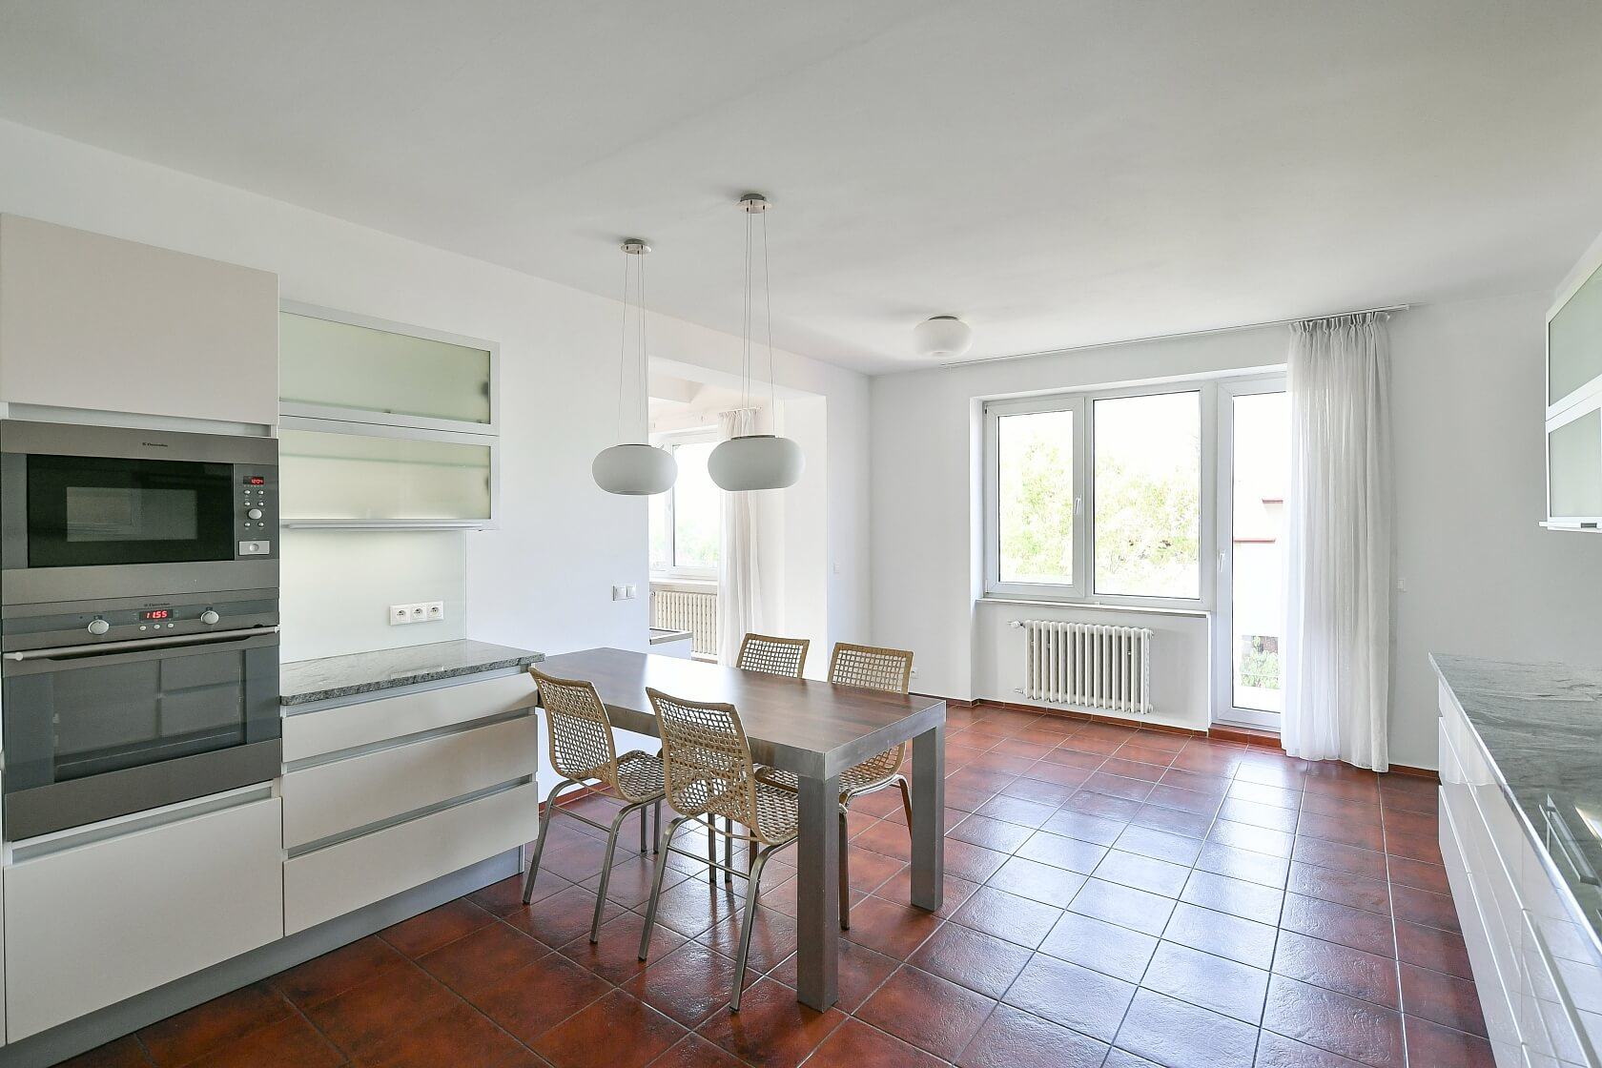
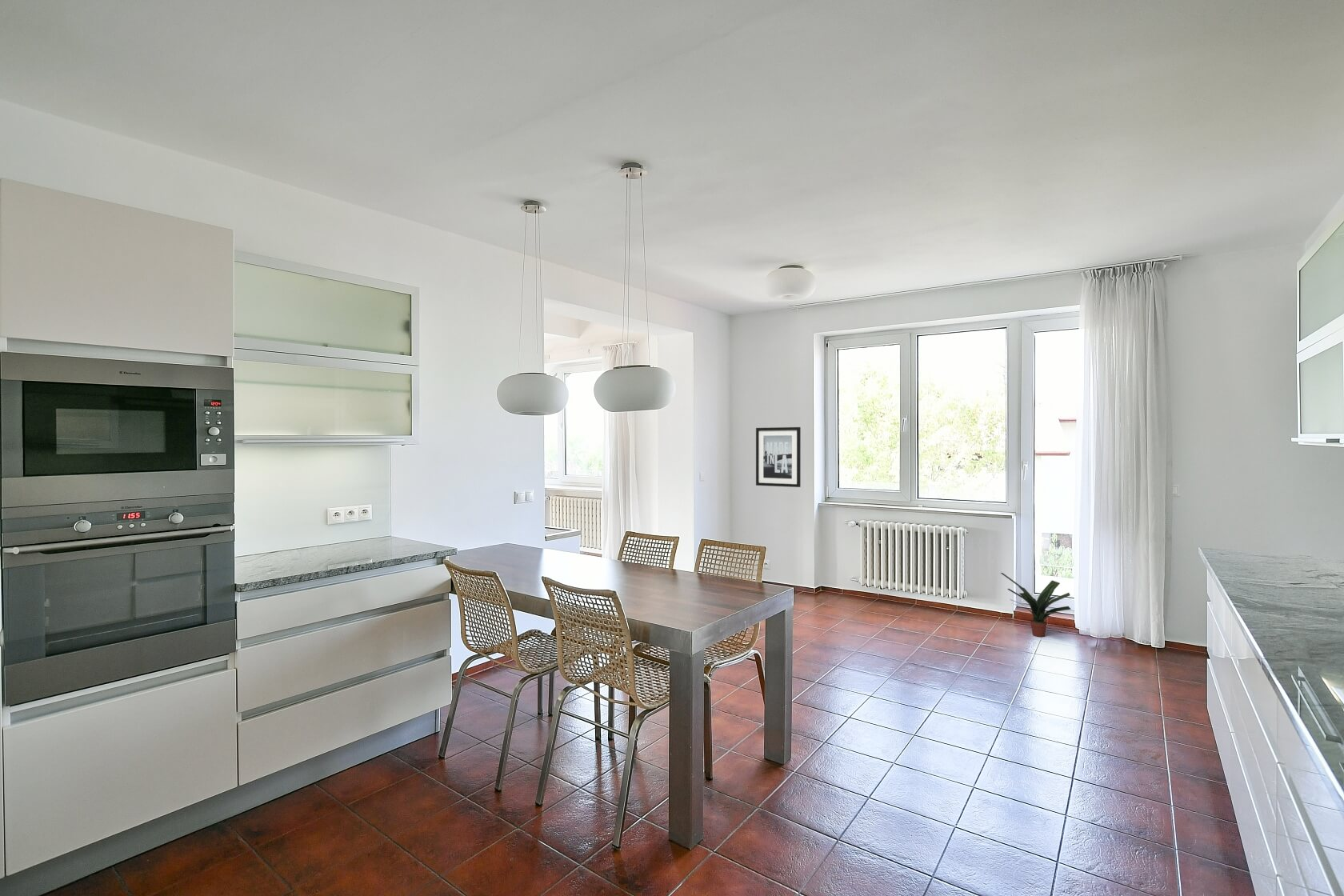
+ potted plant (1034, 605)
+ wall art (778, 457)
